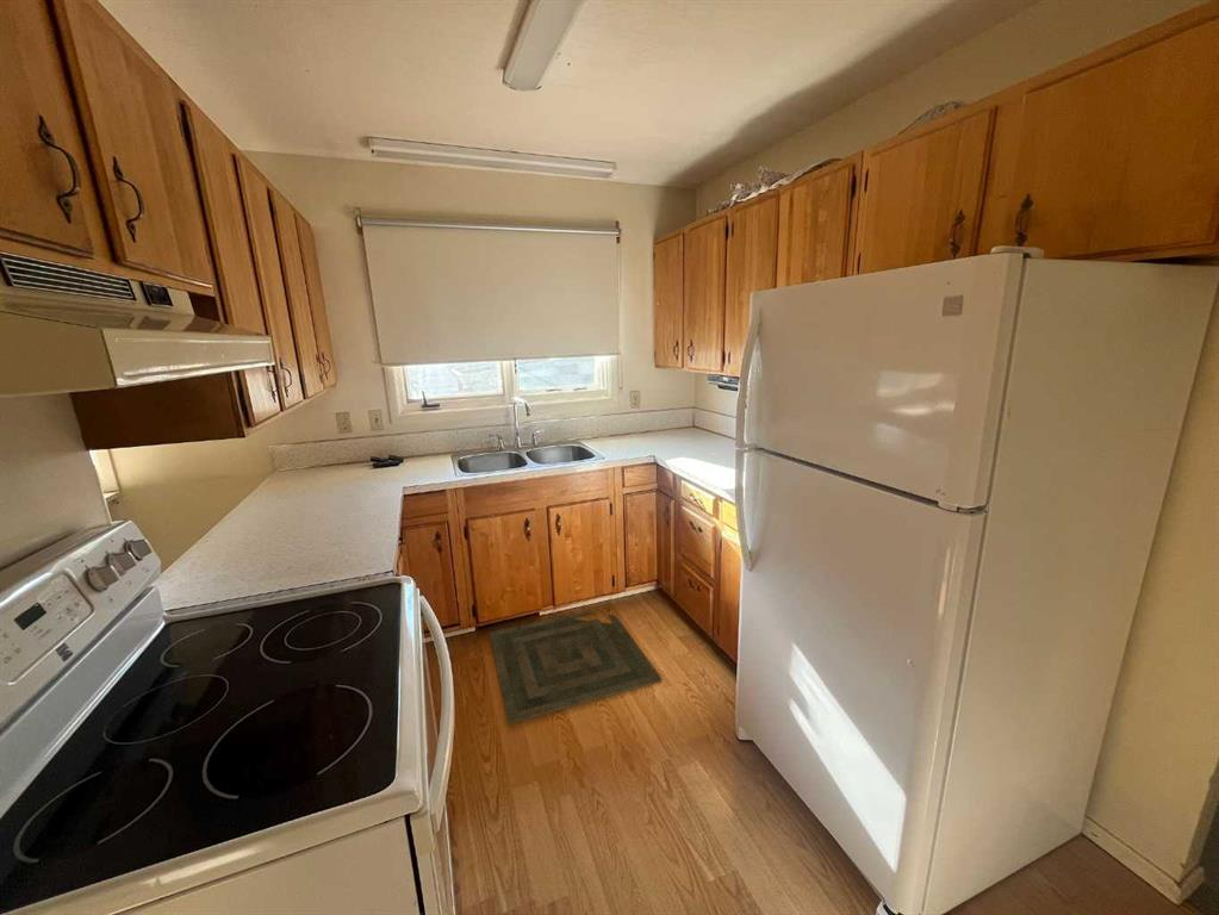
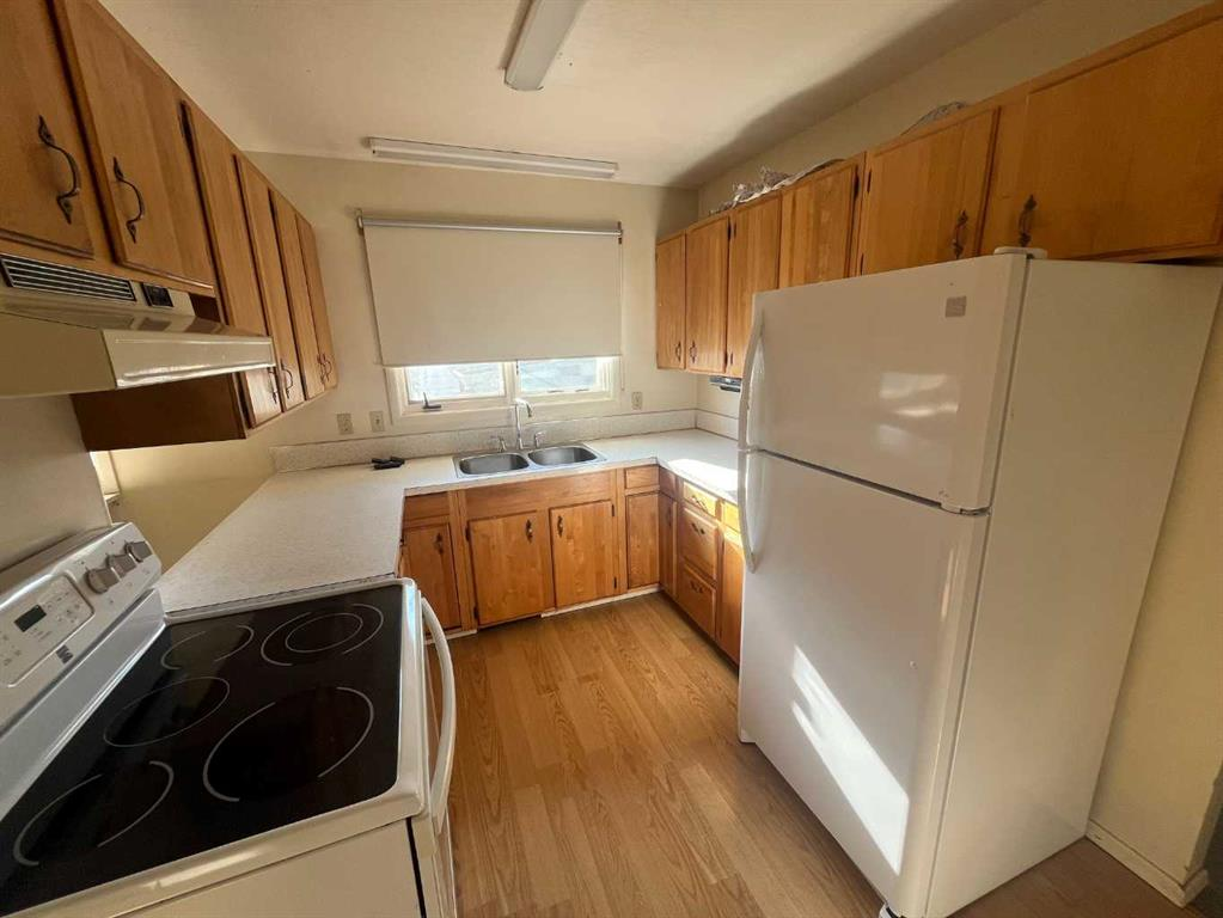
- bath mat (567, 654)
